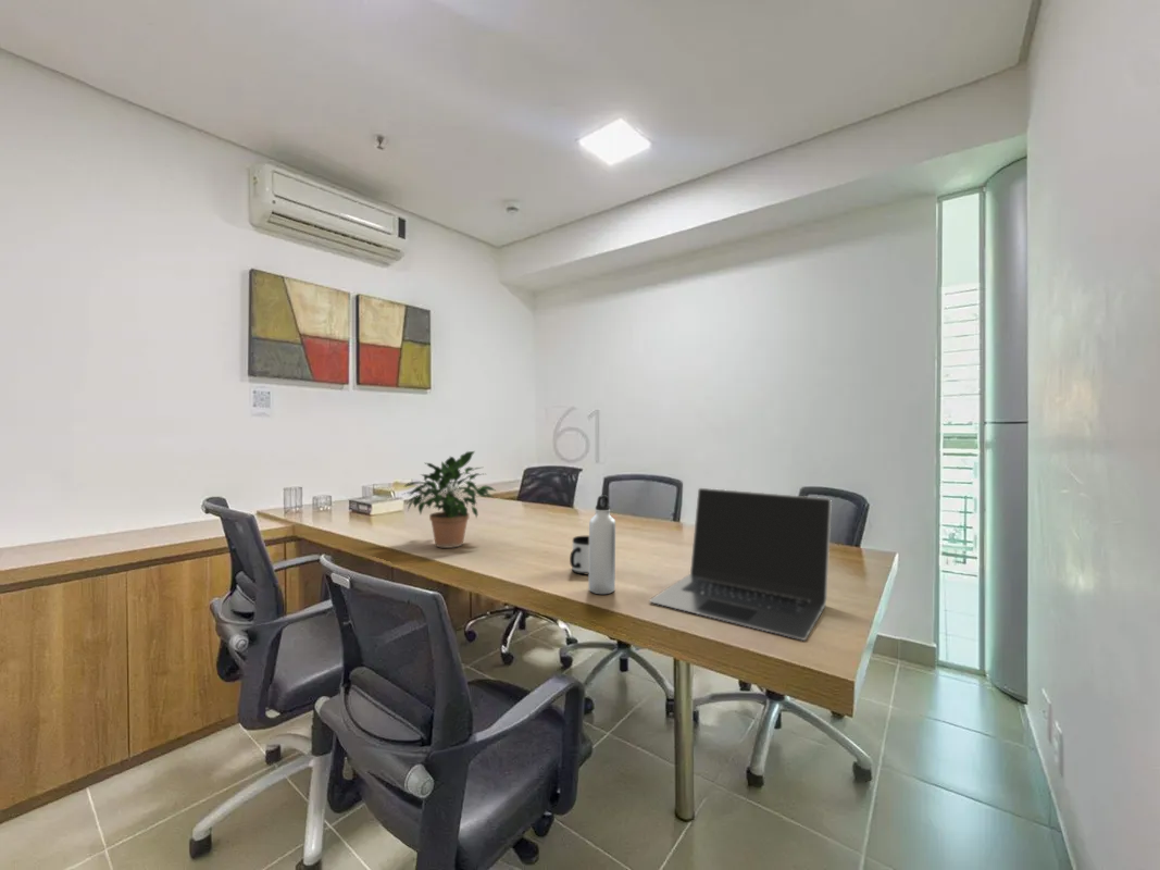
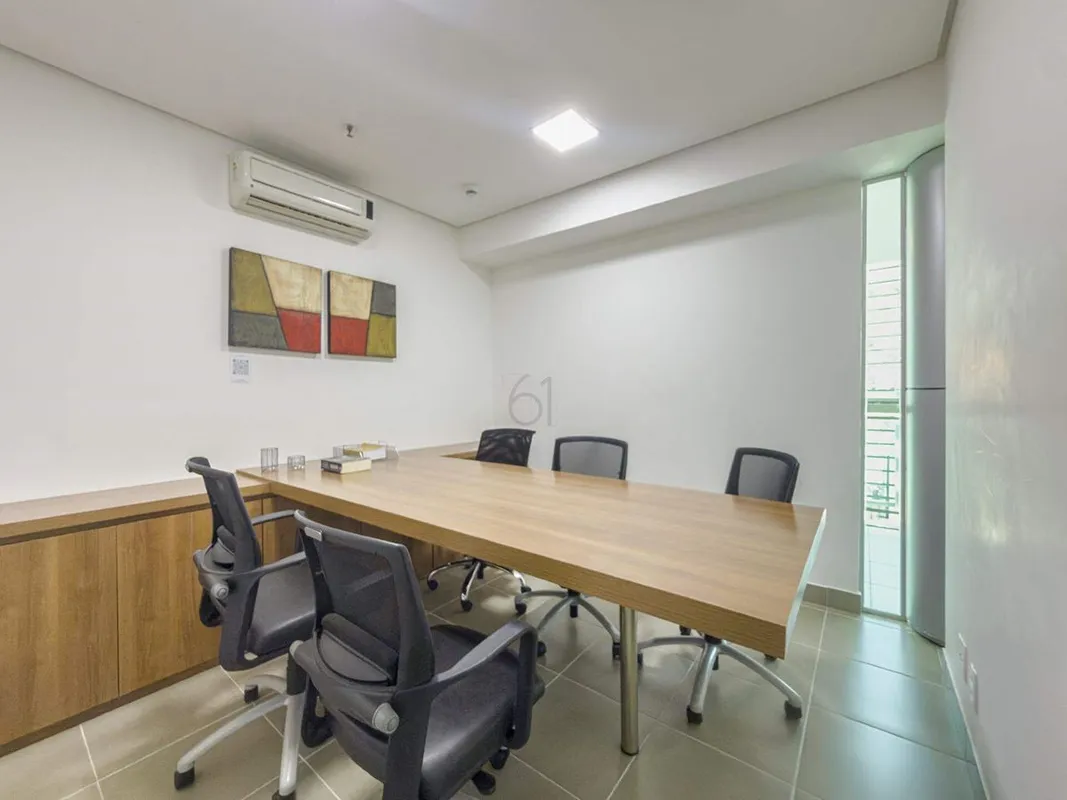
- mug (583, 556)
- water bottle (601, 543)
- potted plant (444, 497)
- laptop (741, 549)
